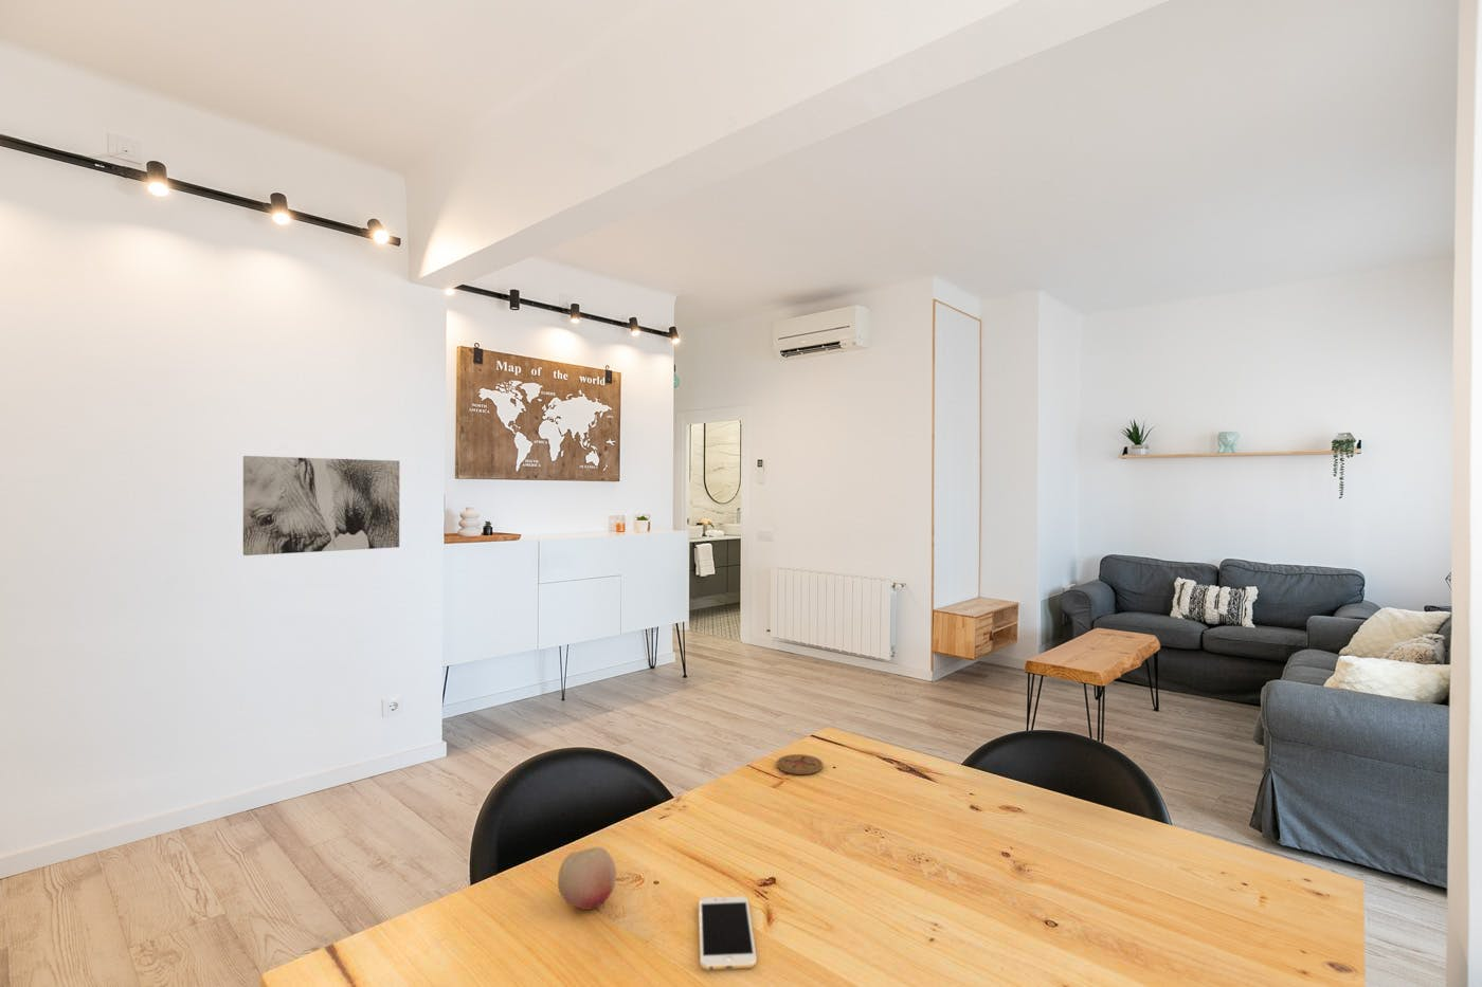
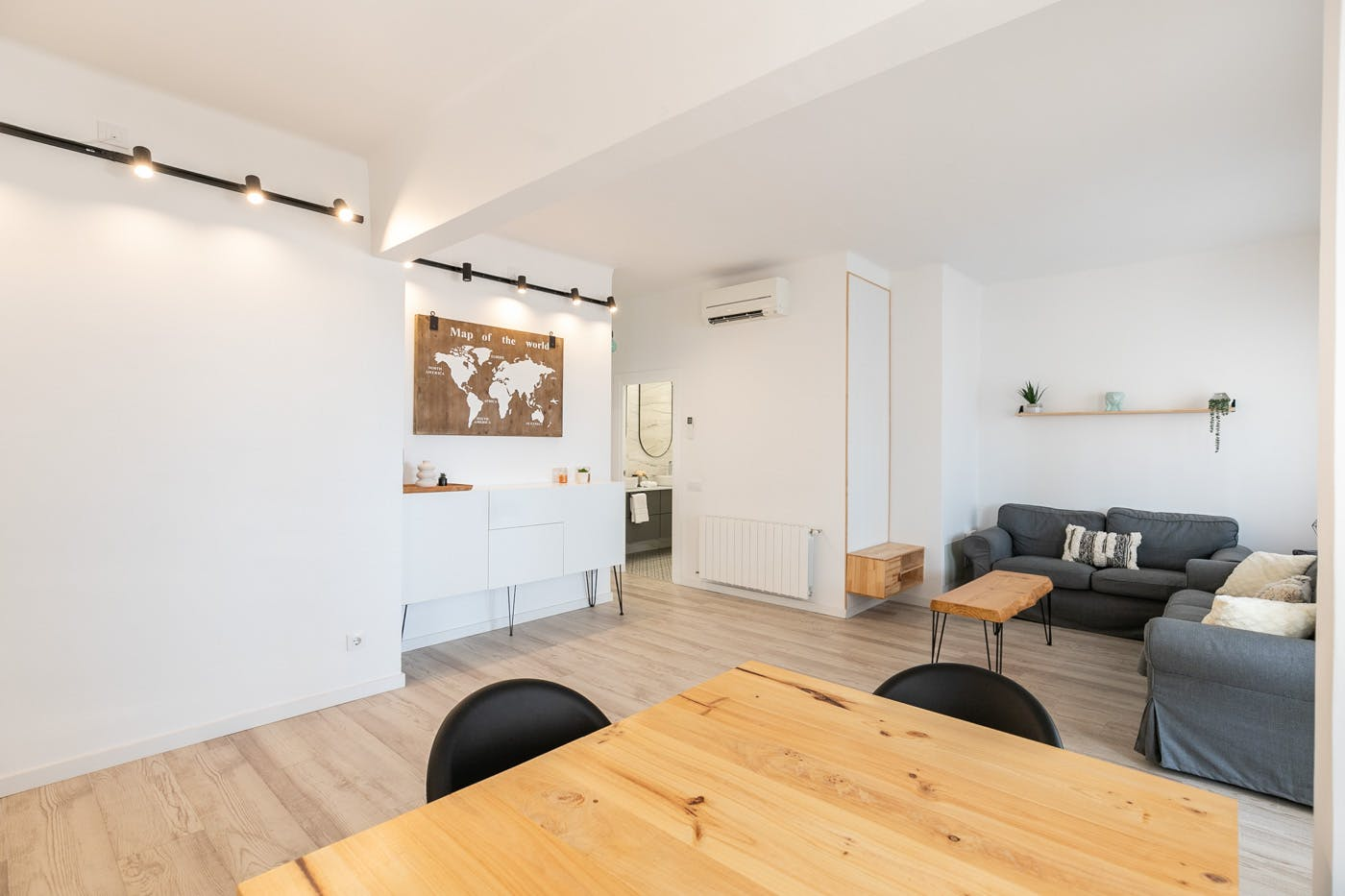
- smartphone (725, 930)
- fruit (586, 877)
- wall art (326, 505)
- coaster (799, 763)
